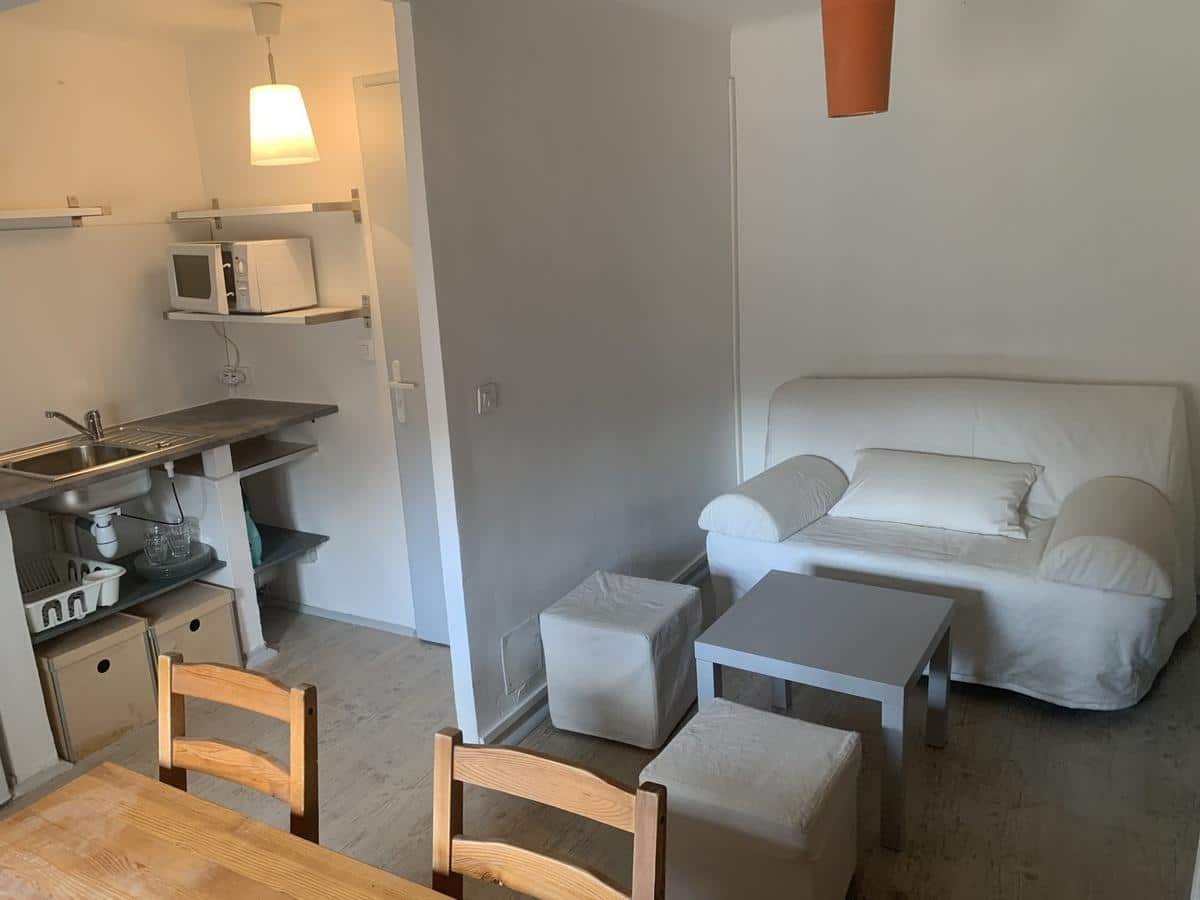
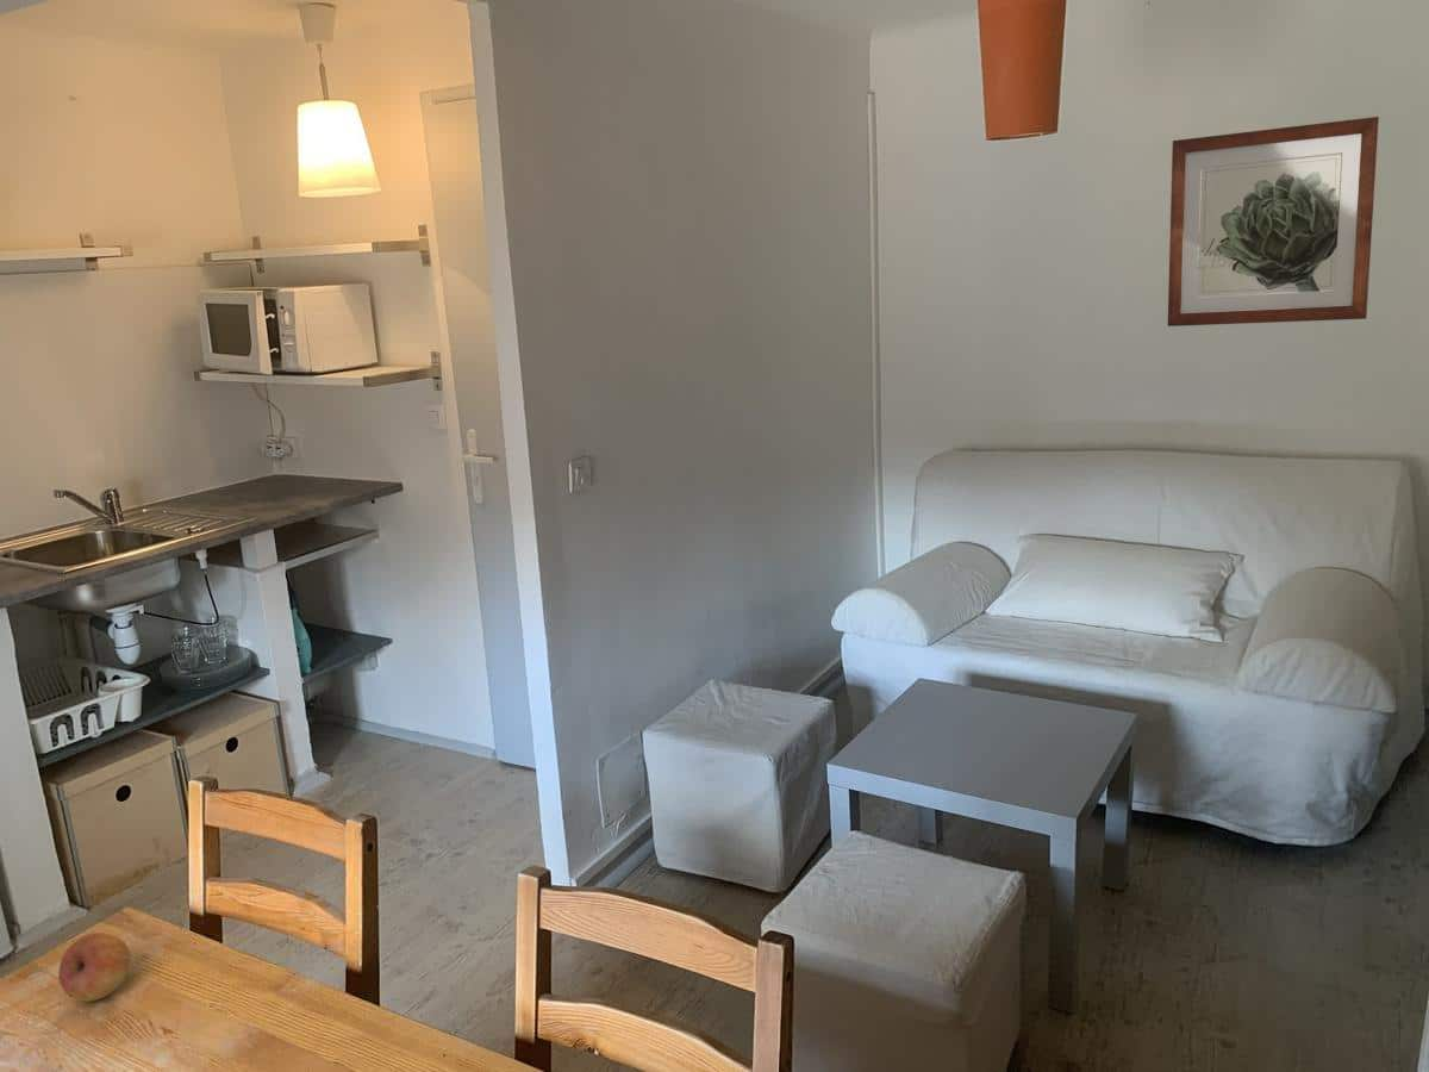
+ wall art (1267, 228)
+ fruit (95, 965)
